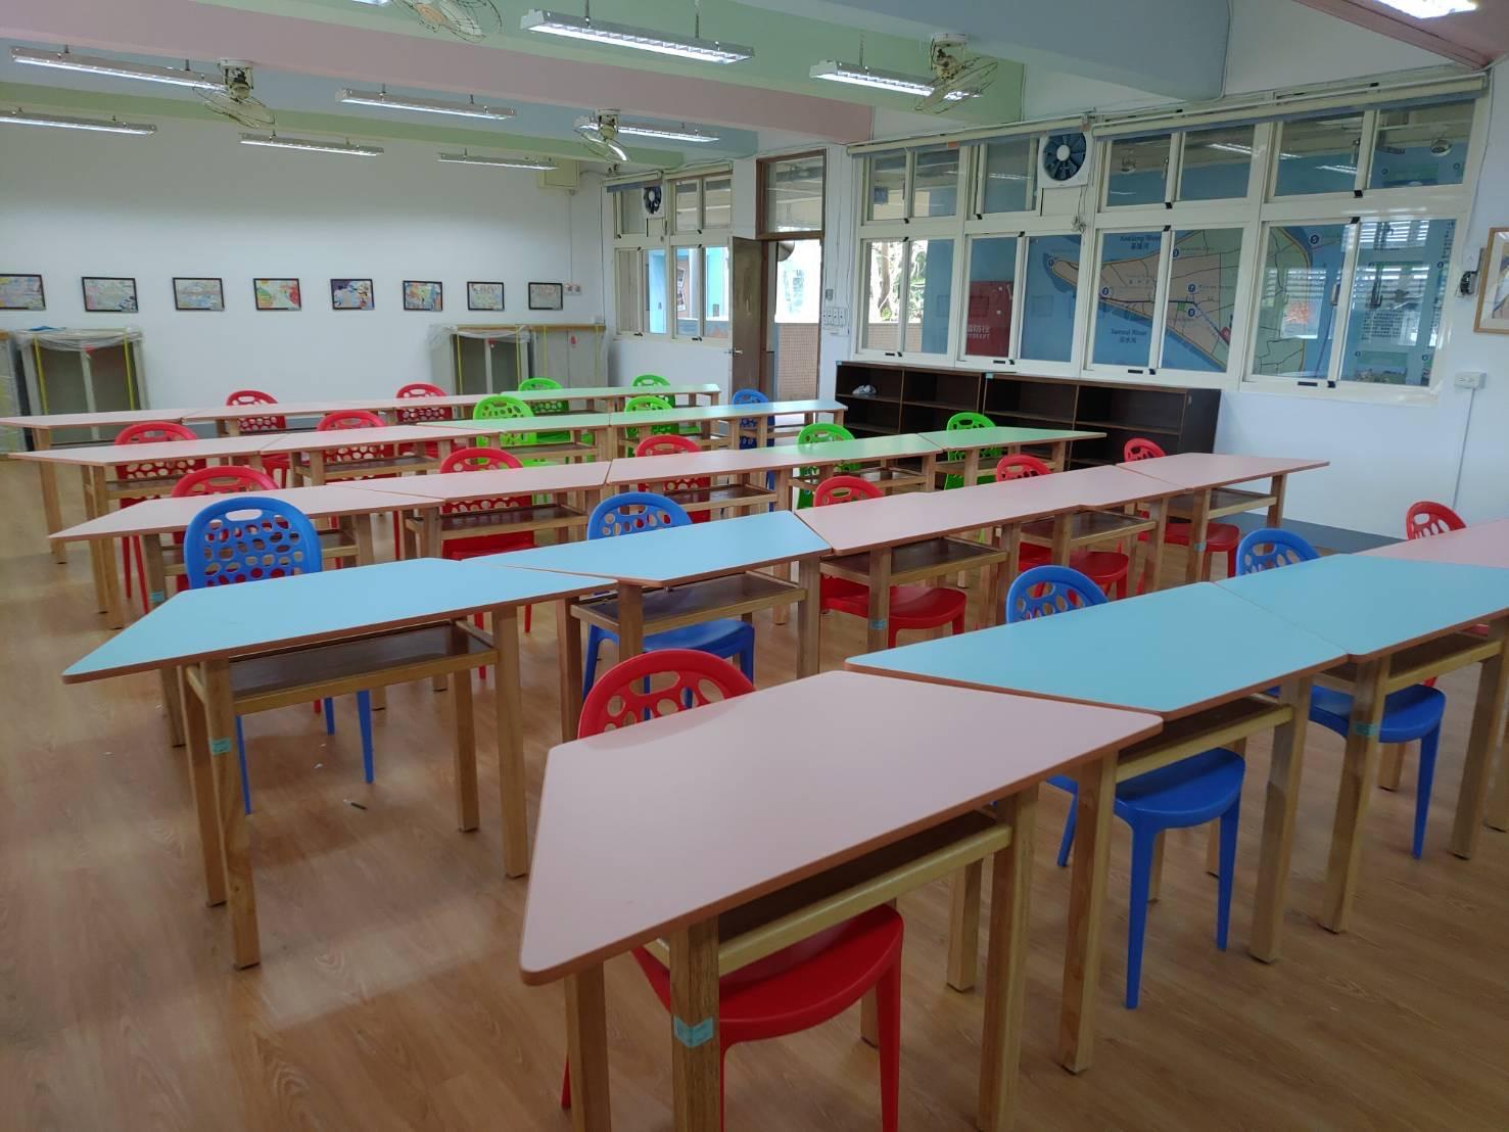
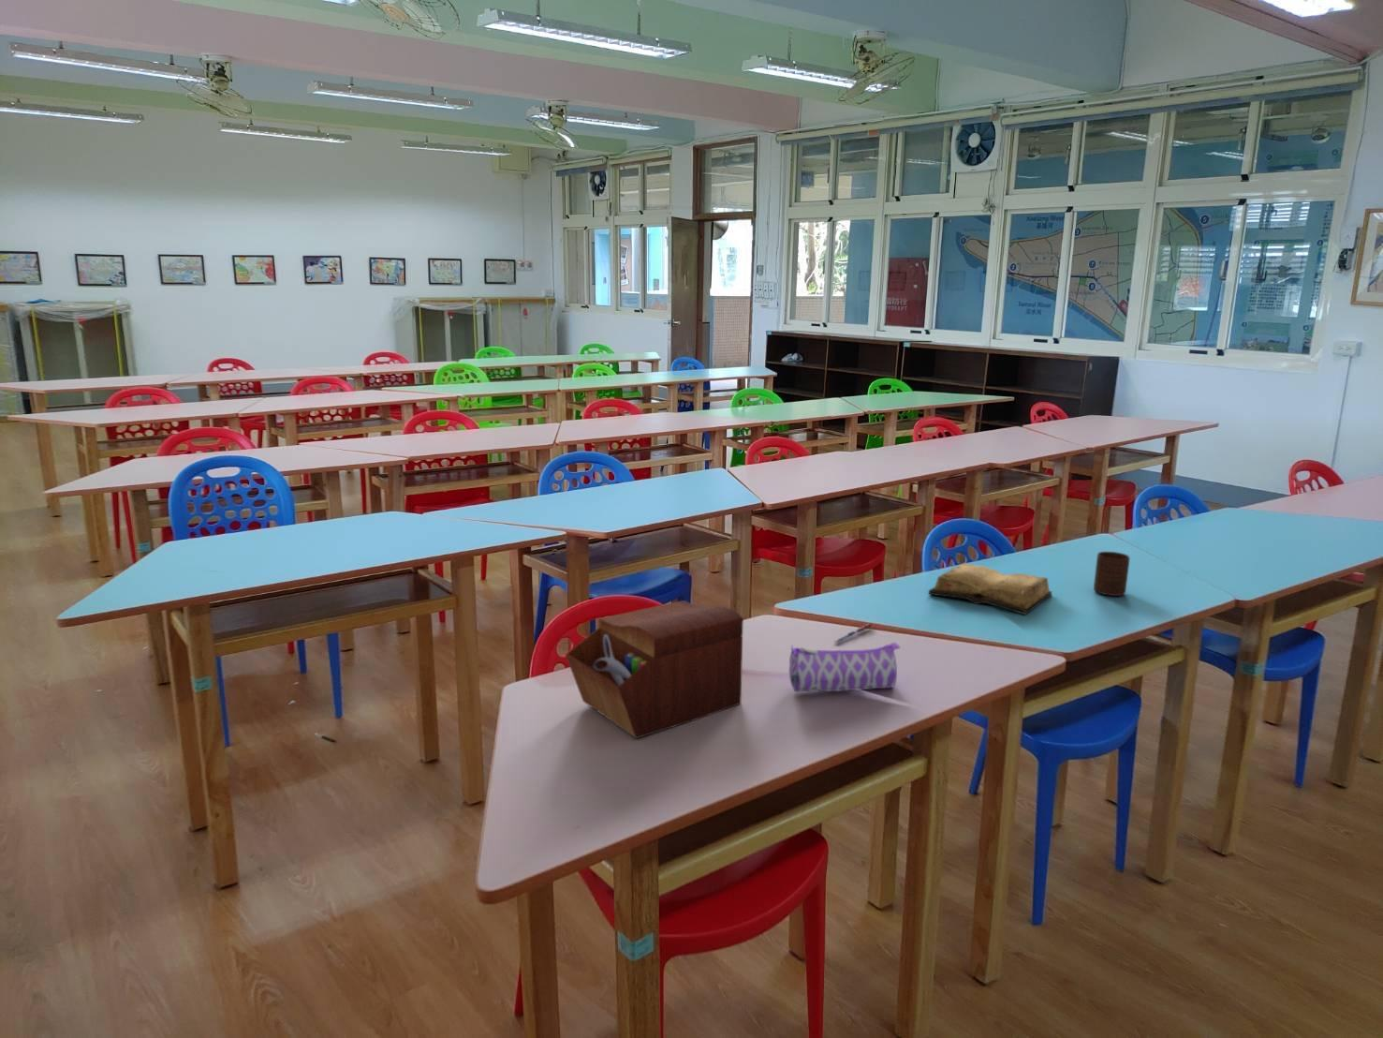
+ sewing box (652, 660)
+ pencil case (841, 666)
+ pen (853, 631)
+ cup (1109, 572)
+ diary (992, 584)
